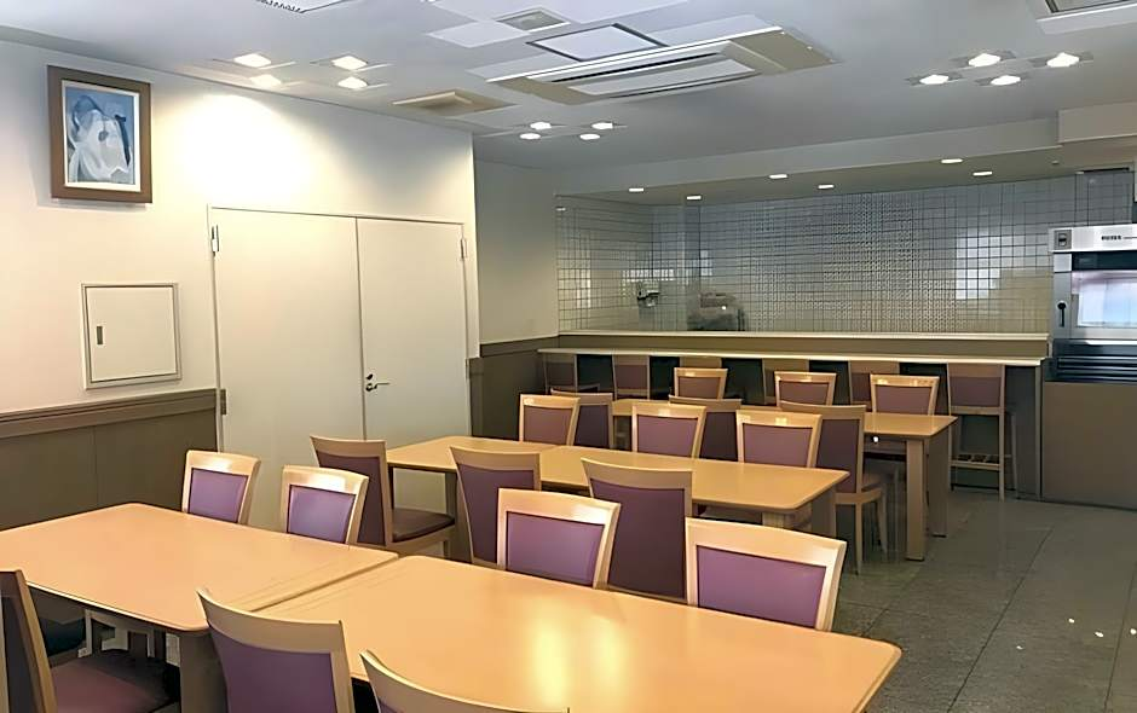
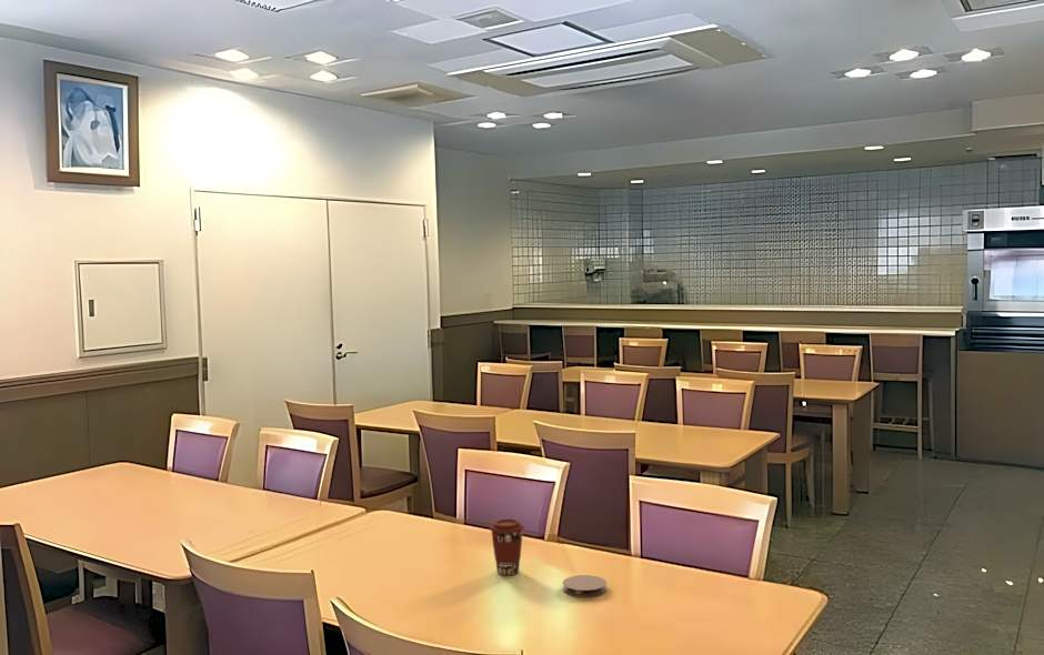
+ coaster (584, 585)
+ coffee cup (506, 546)
